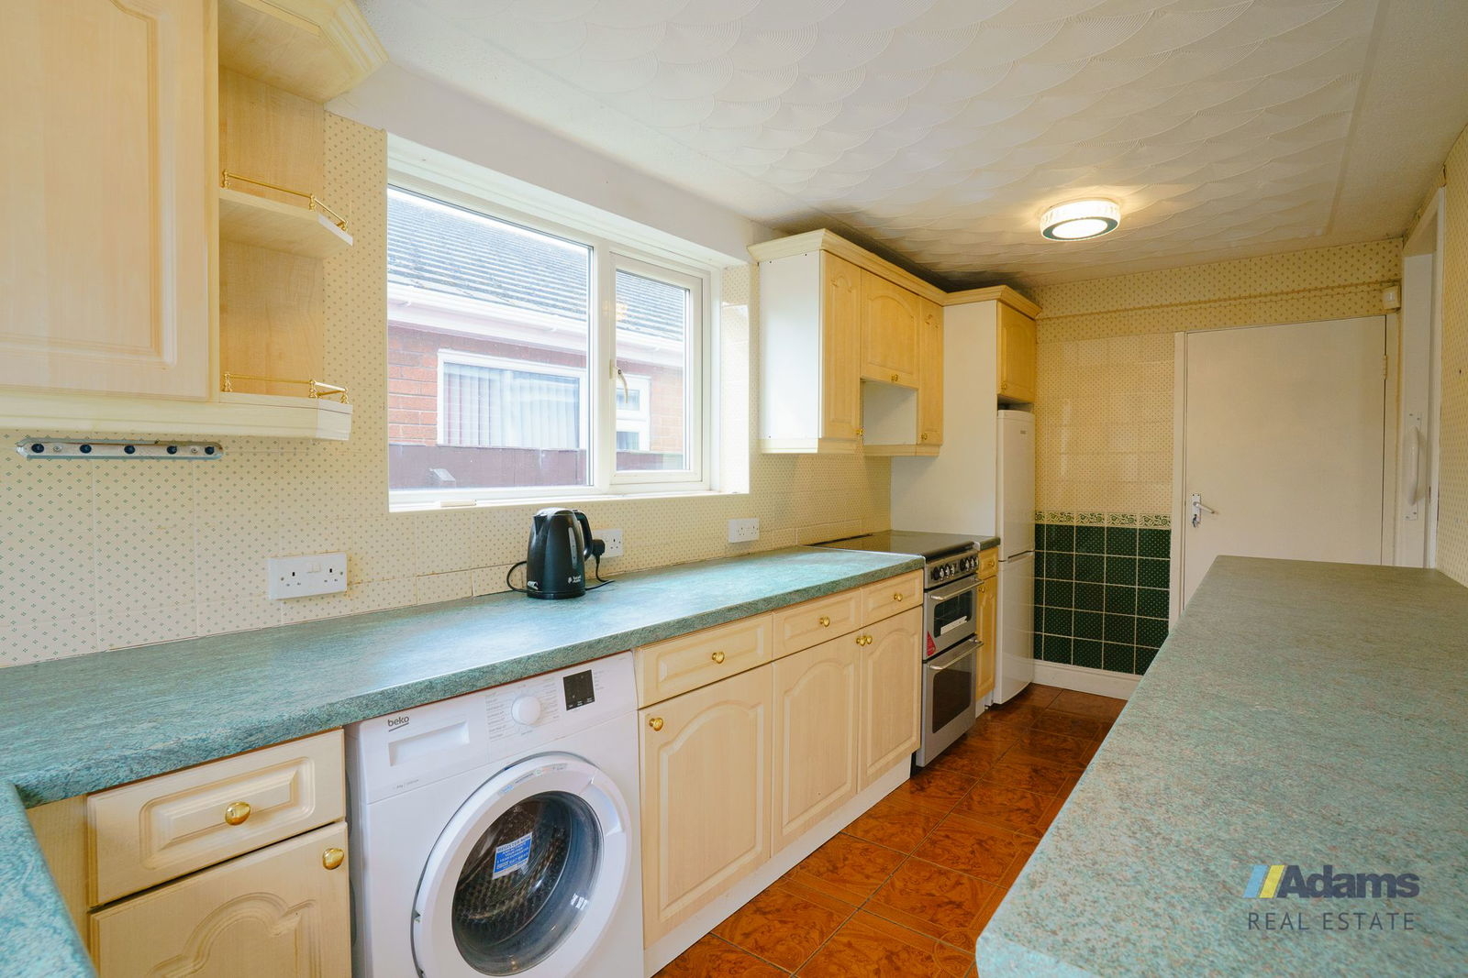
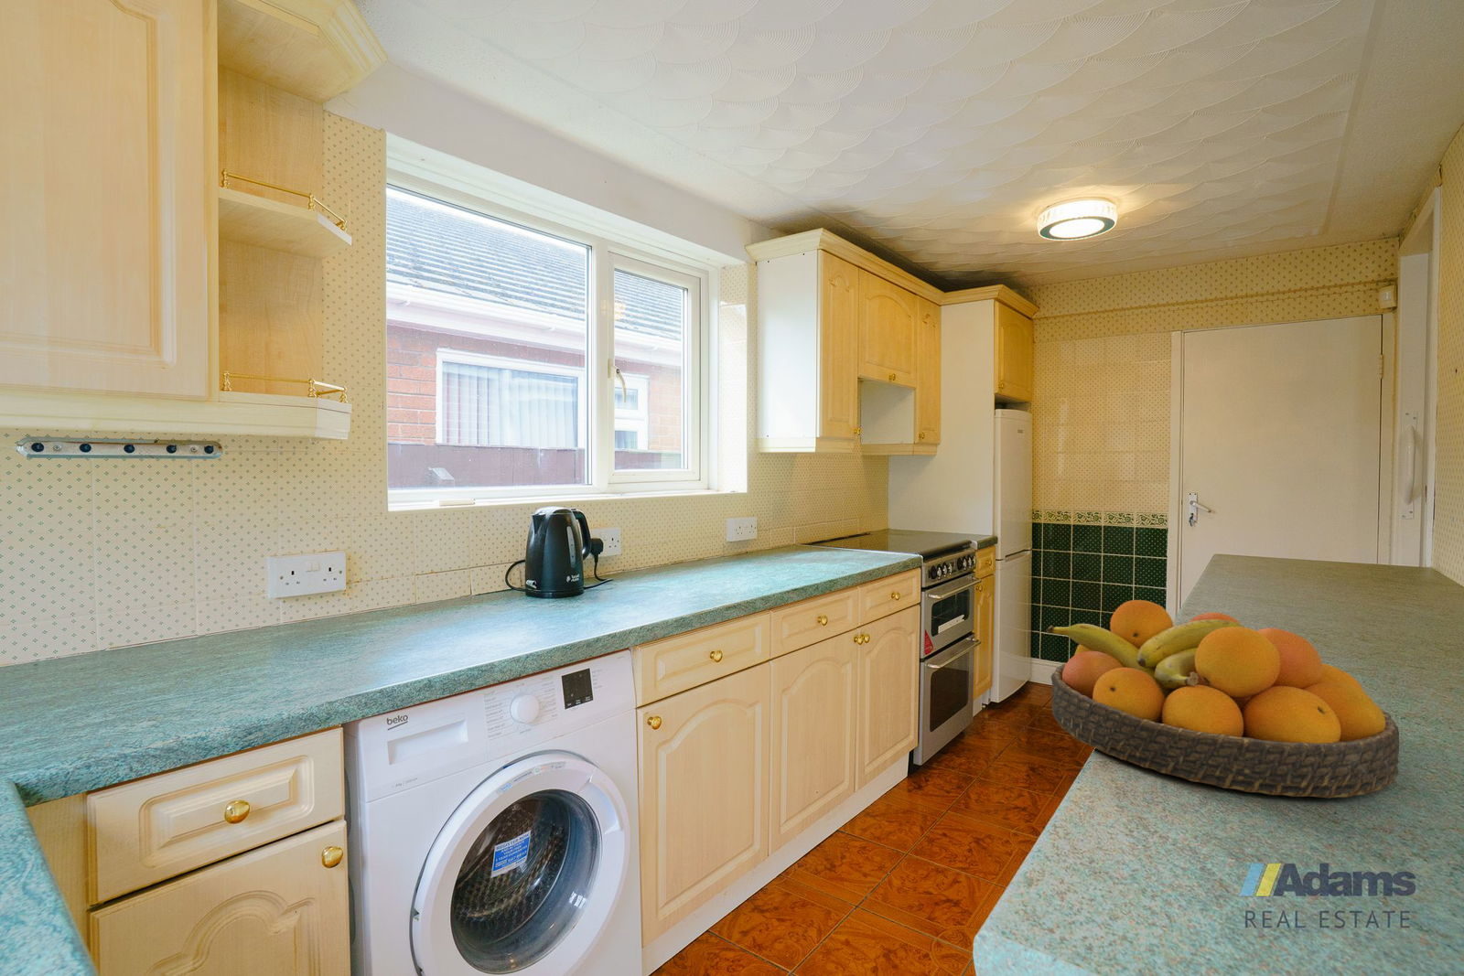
+ fruit bowl (1206, 673)
